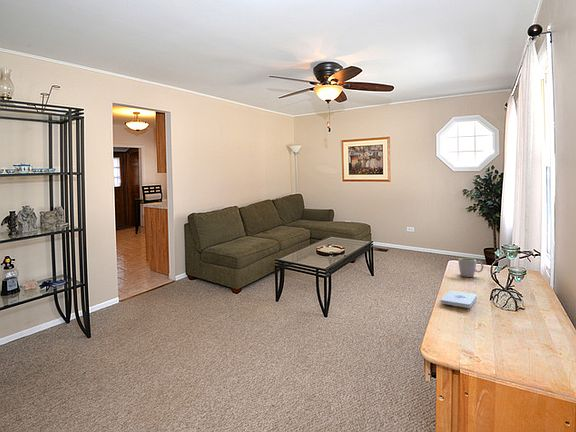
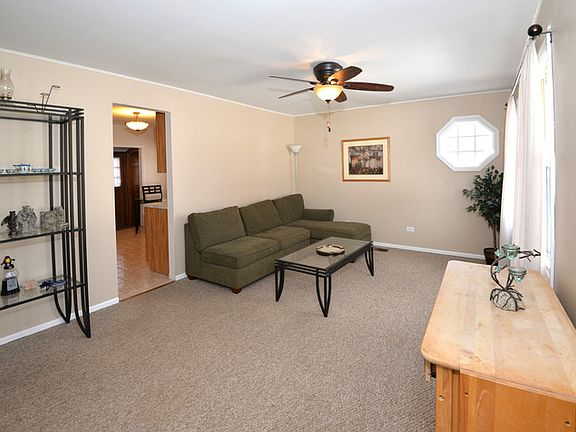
- mug (470, 267)
- notepad (459, 298)
